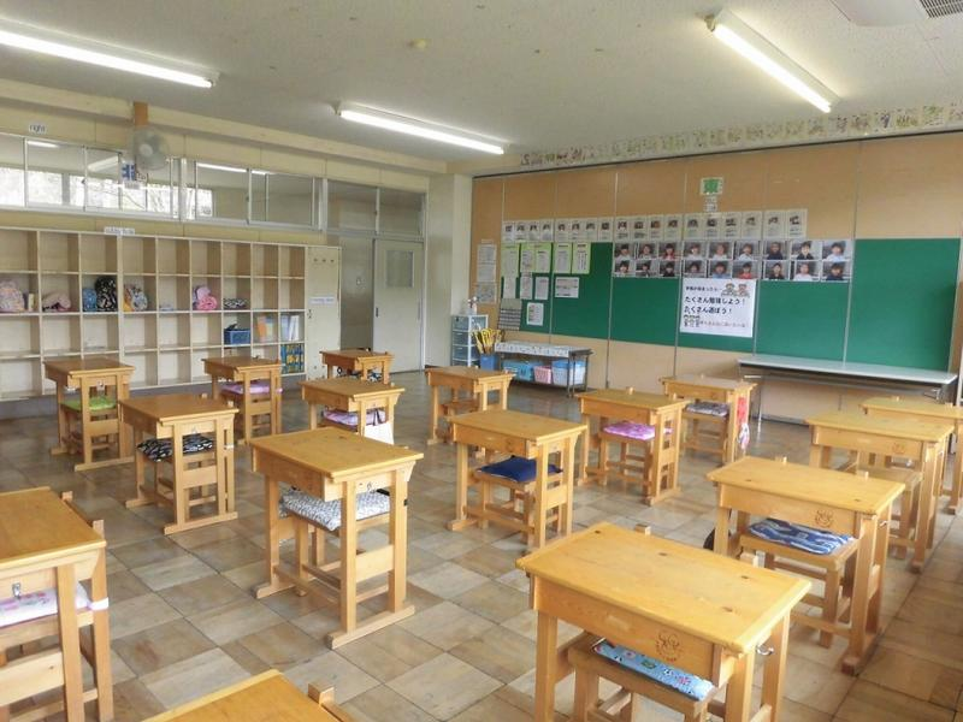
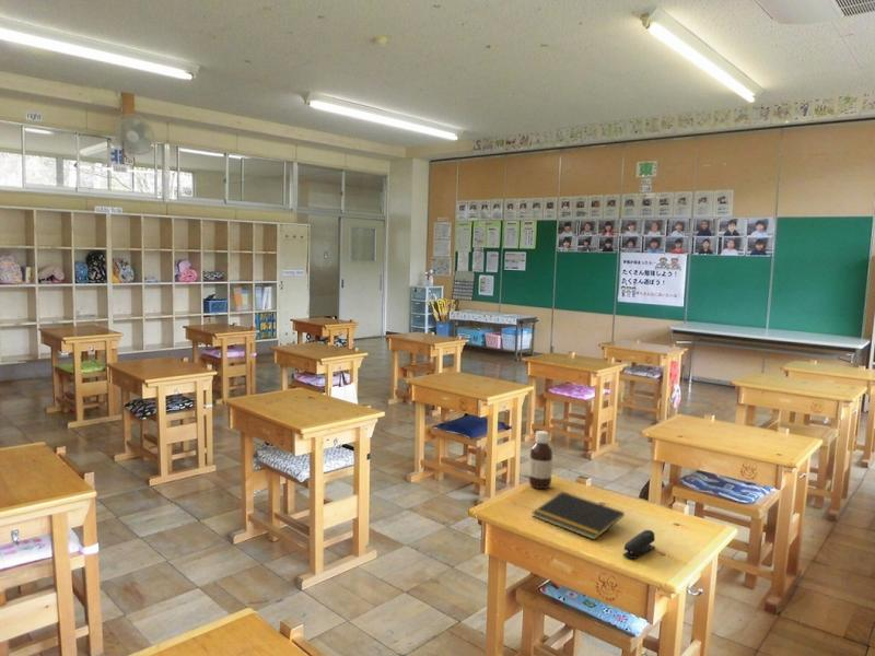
+ bottle (540, 458)
+ notepad (576, 514)
+ stapler (640, 543)
